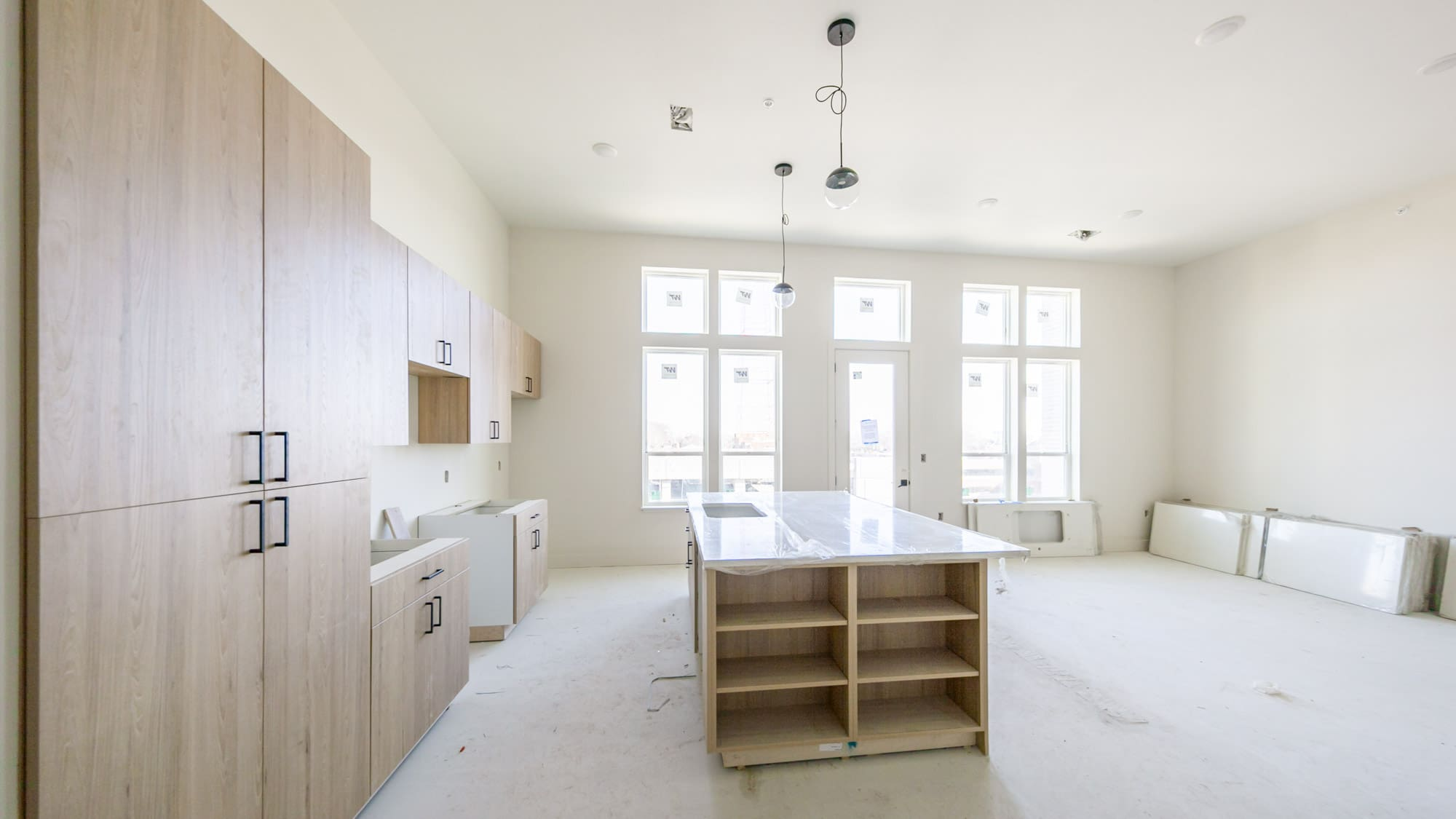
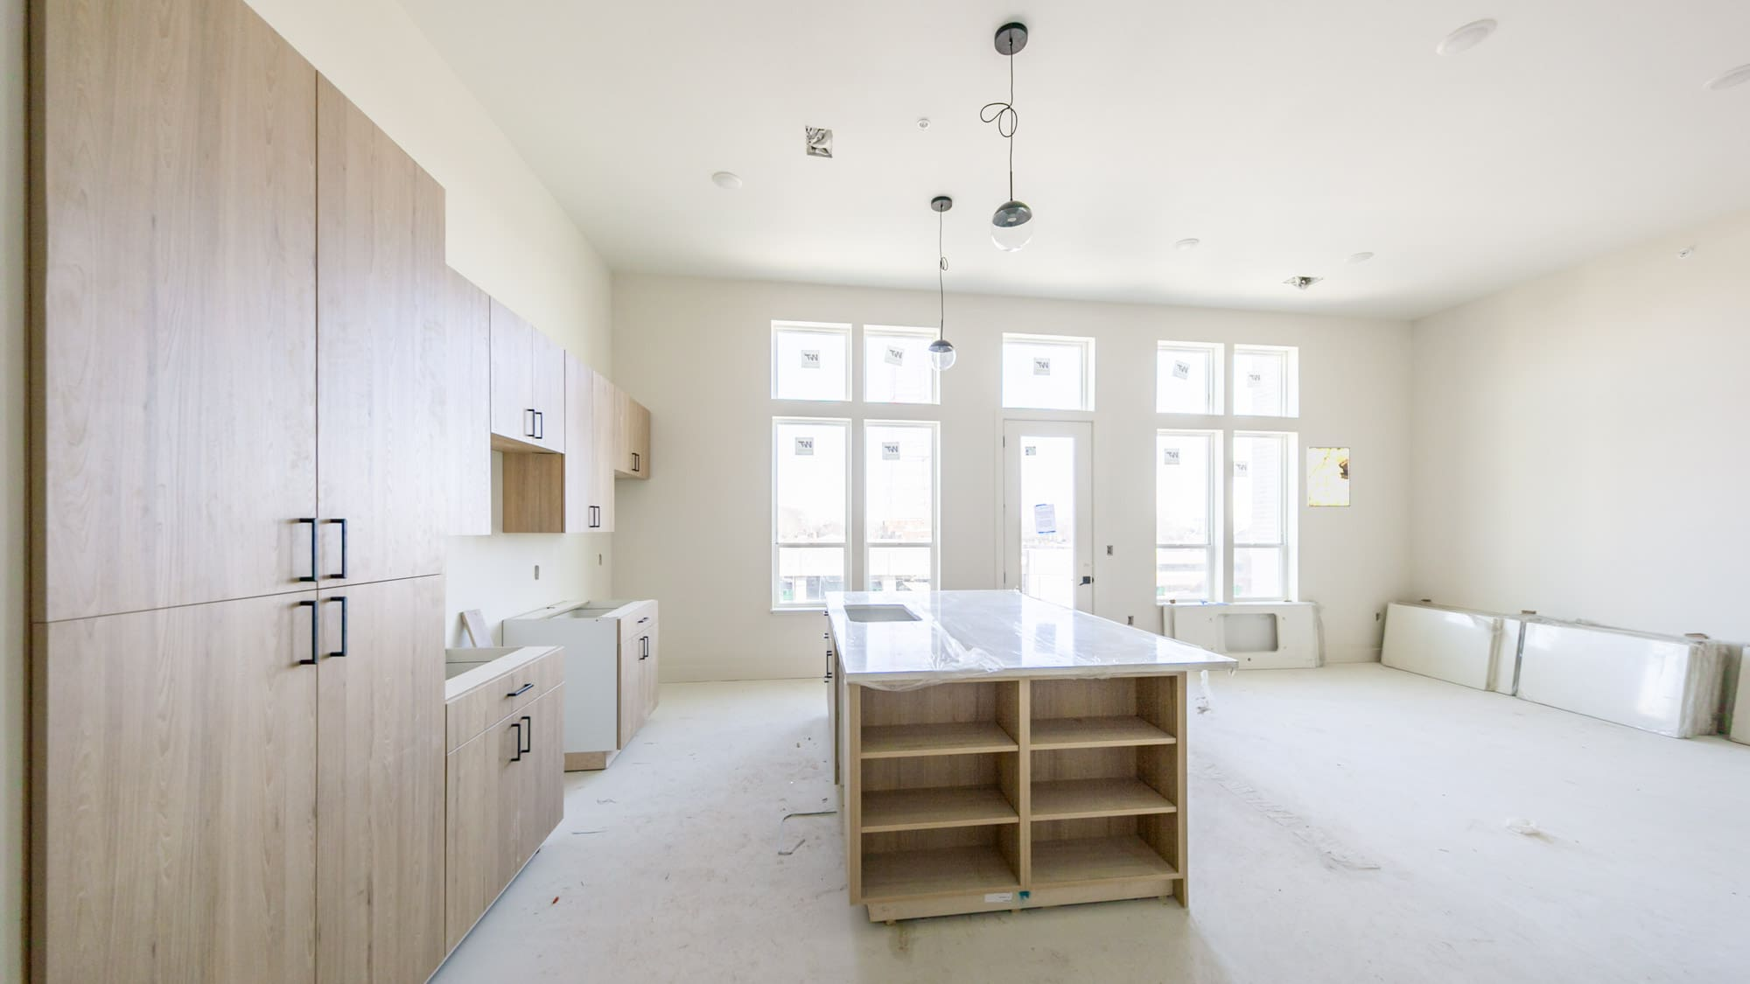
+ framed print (1328, 477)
